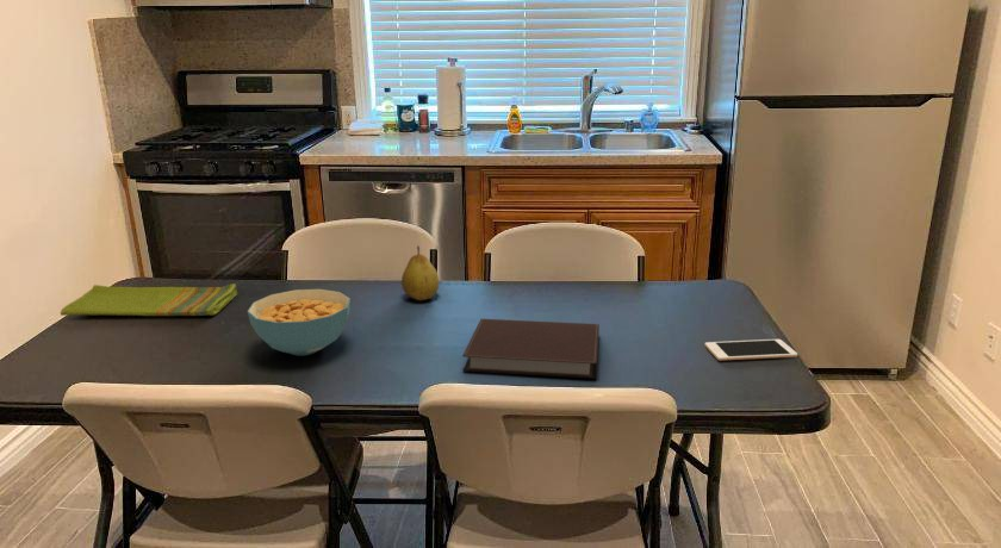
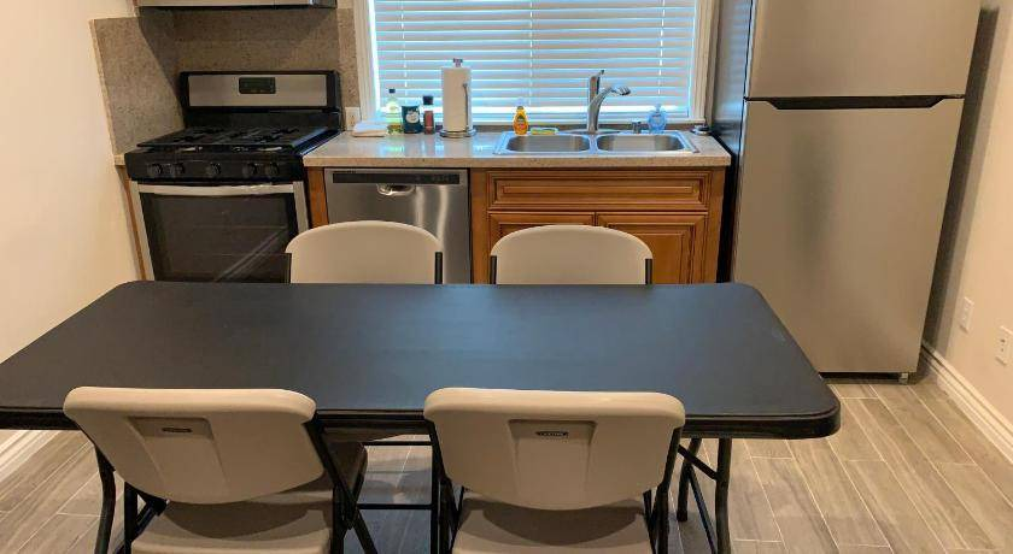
- cell phone (750, 349)
- notebook (534, 345)
- dish towel (151, 299)
- fruit (419, 273)
- cereal bowl (301, 326)
